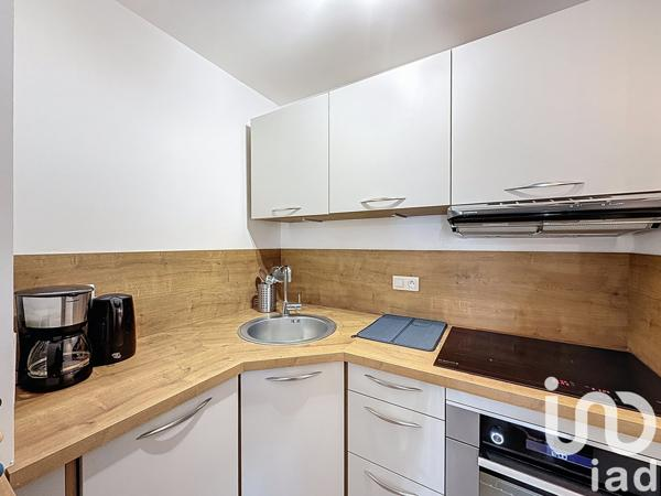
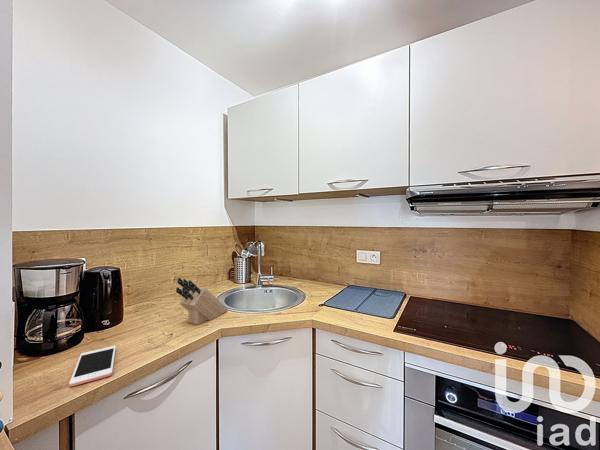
+ cell phone (95, 363)
+ knife block (202, 296)
